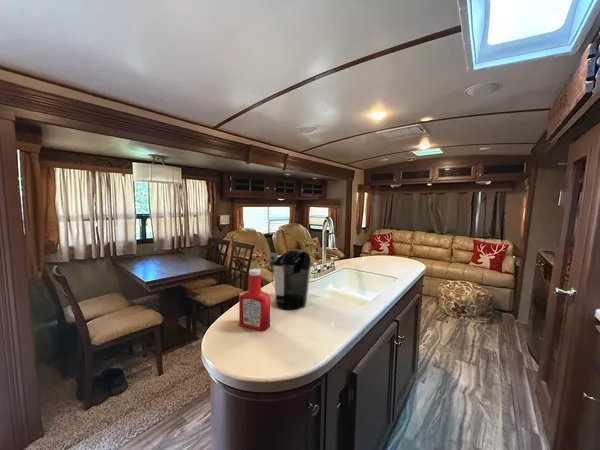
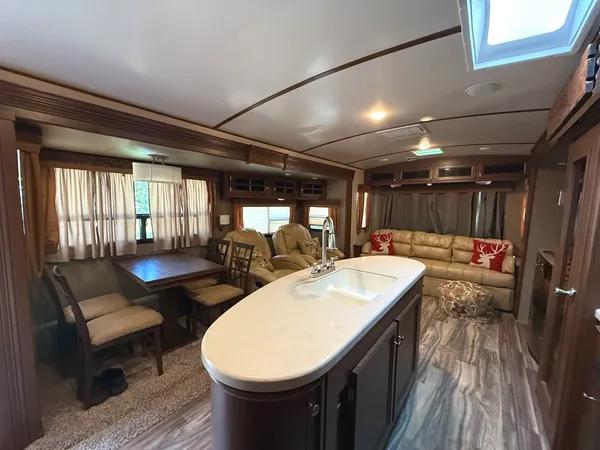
- coffee maker (283, 274)
- soap bottle (254, 298)
